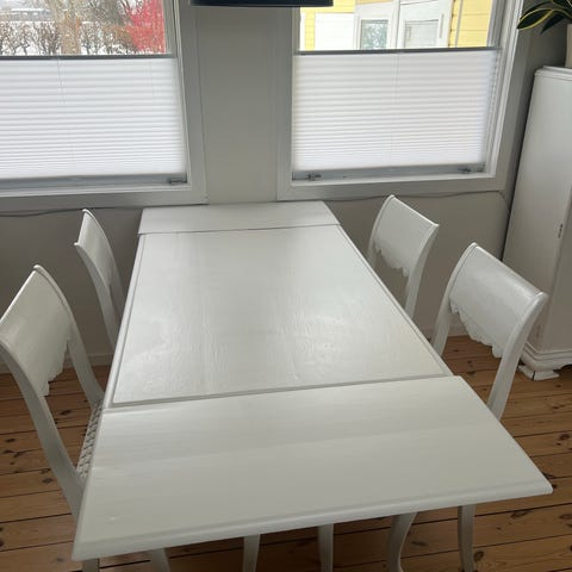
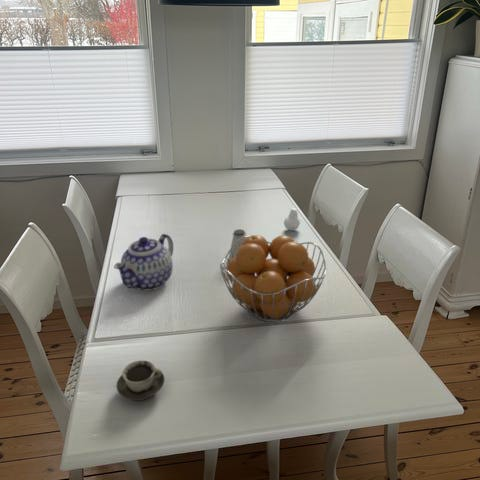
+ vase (292, 219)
+ saltshaker (239, 245)
+ fruit basket (272, 277)
+ cup (140, 380)
+ teapot (146, 260)
